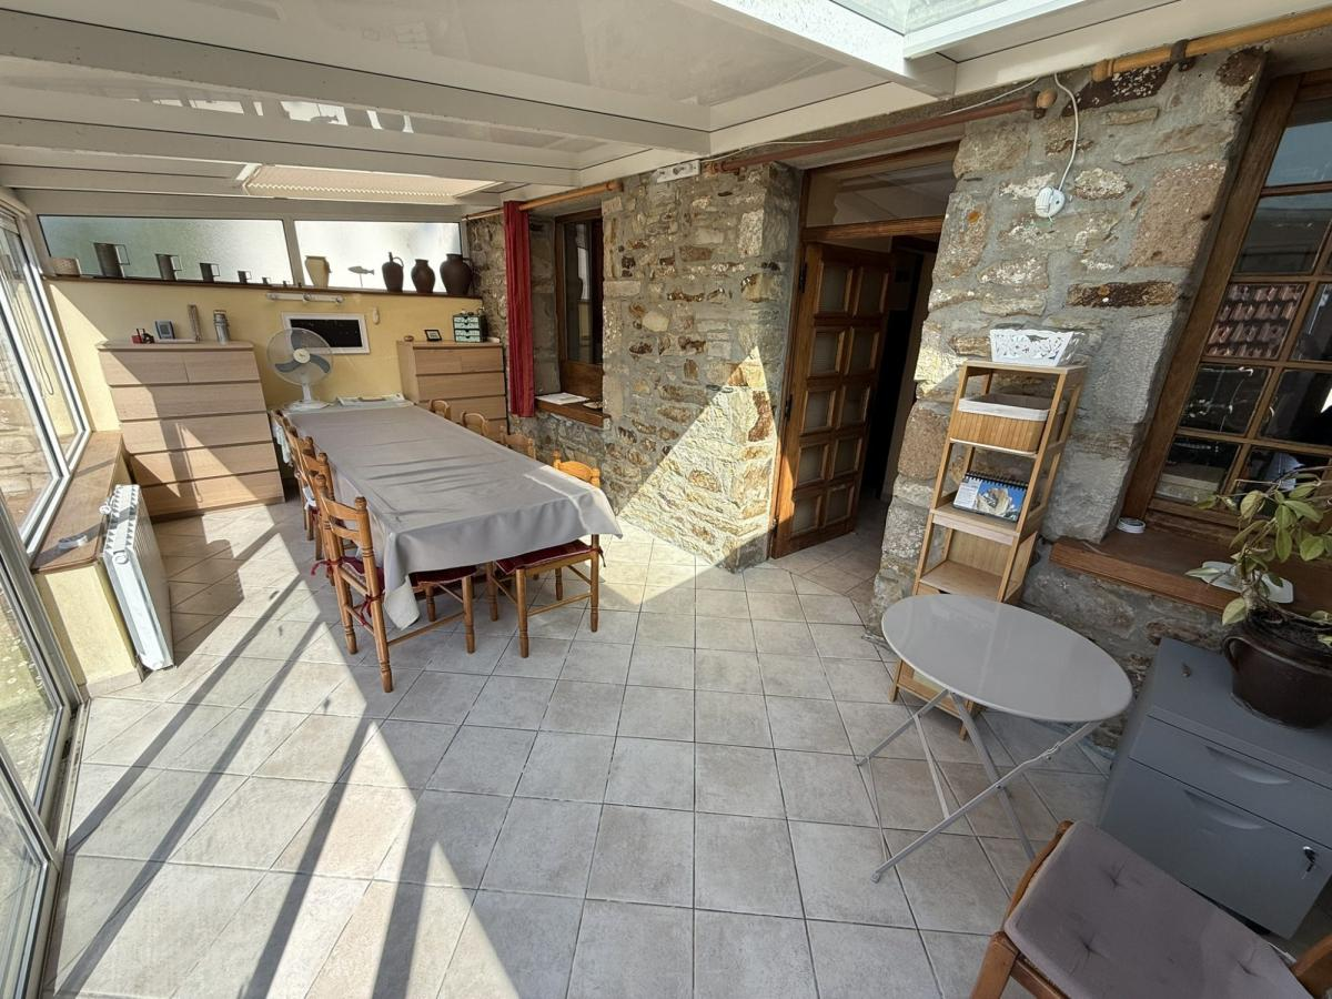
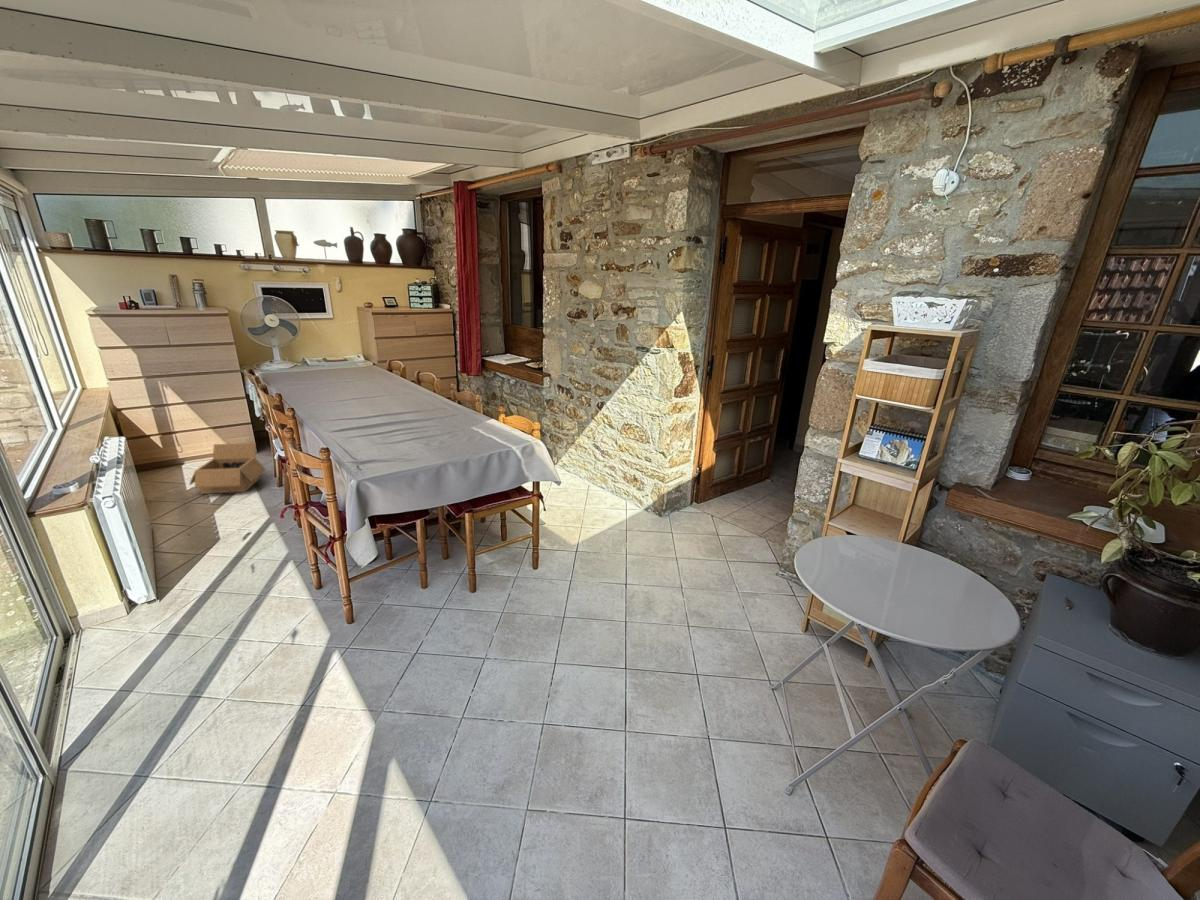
+ box (227, 468)
